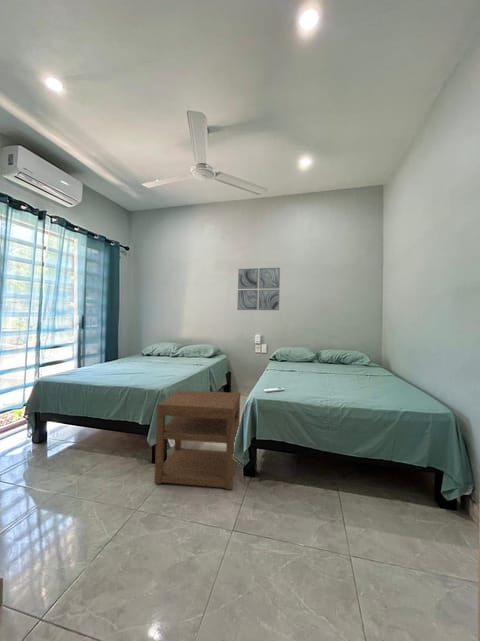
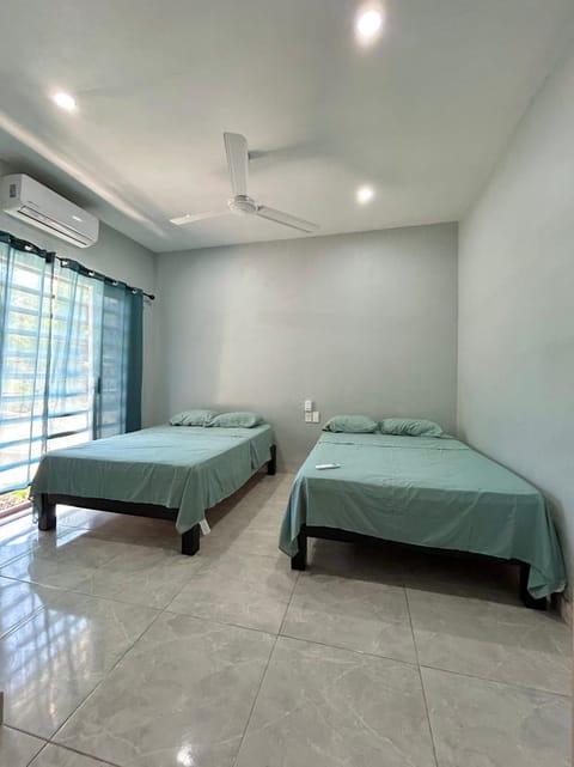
- nightstand (201, 433)
- wall art (257, 288)
